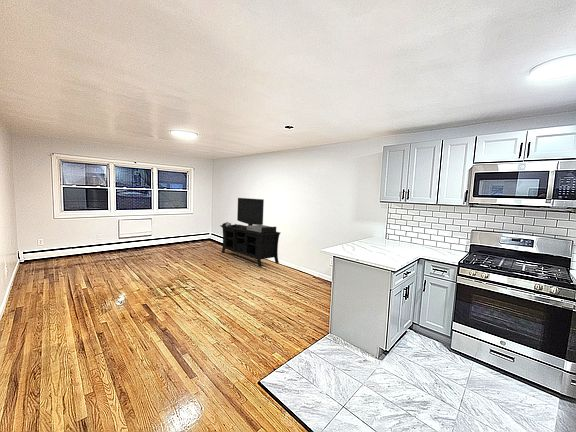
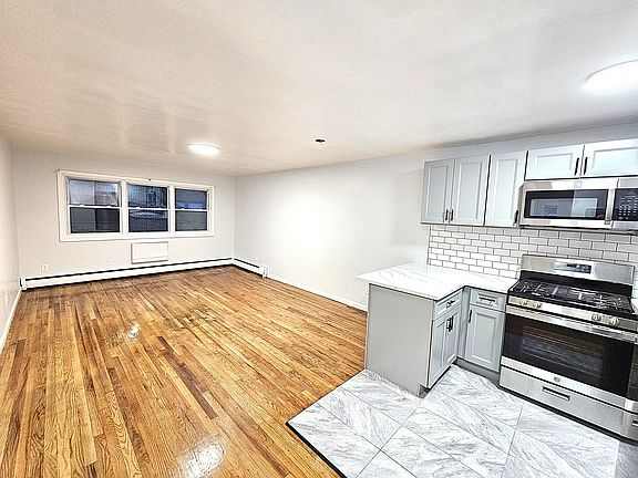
- media console (248, 228)
